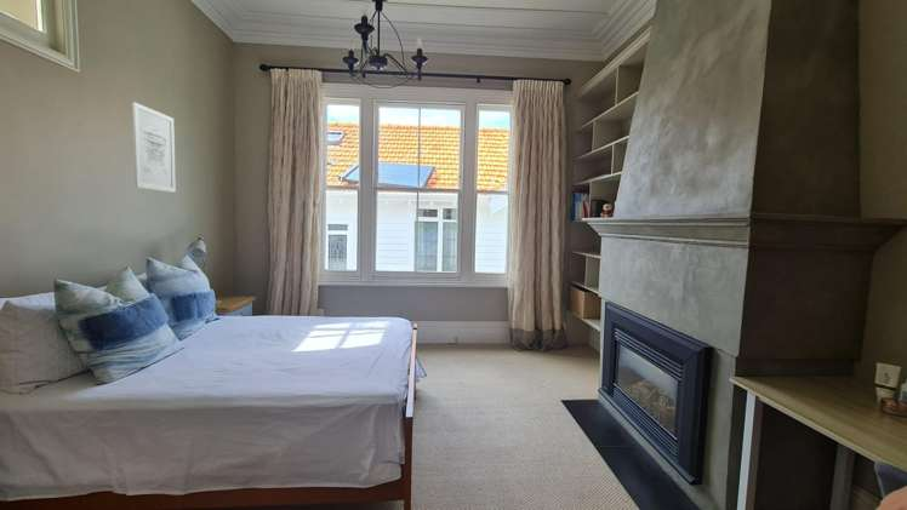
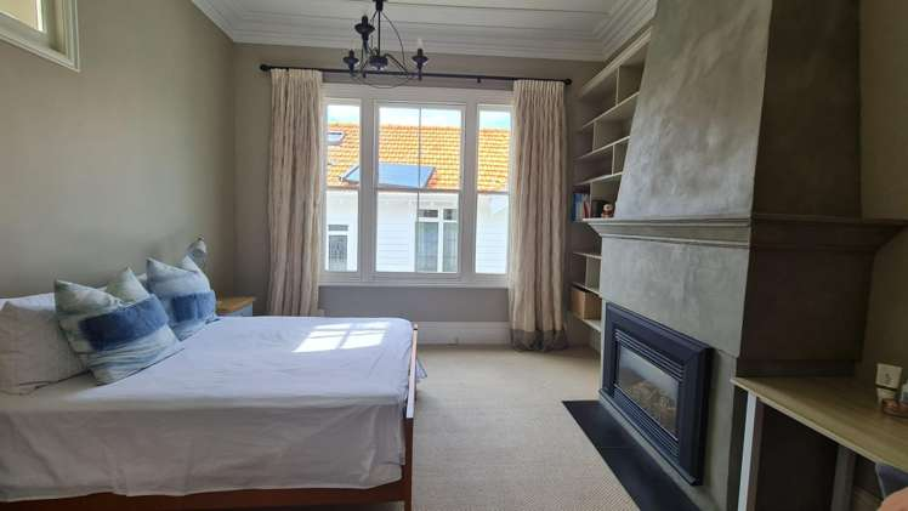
- wall art (155, 150)
